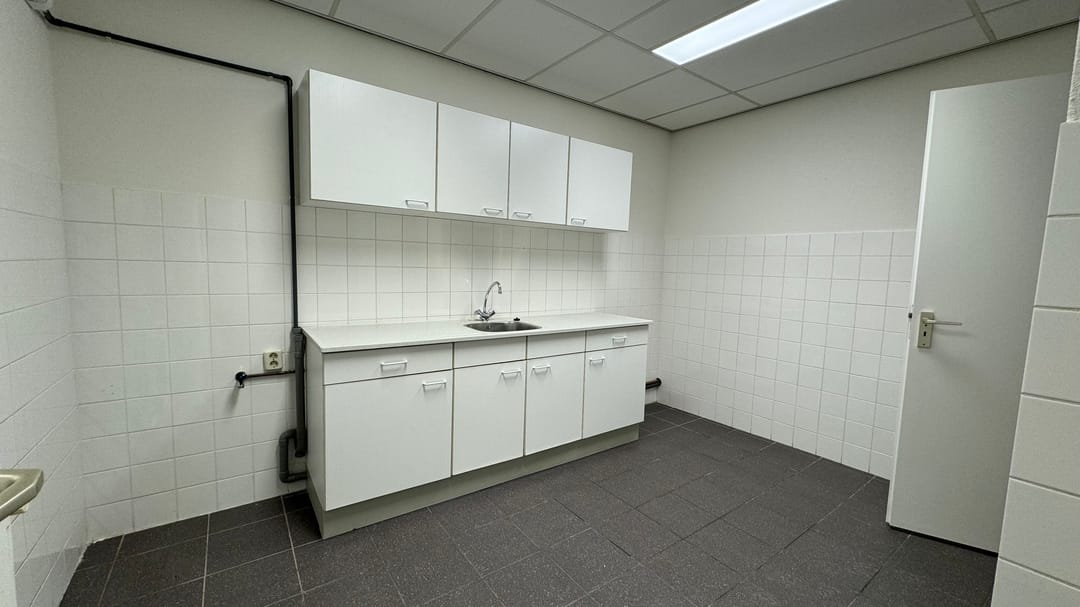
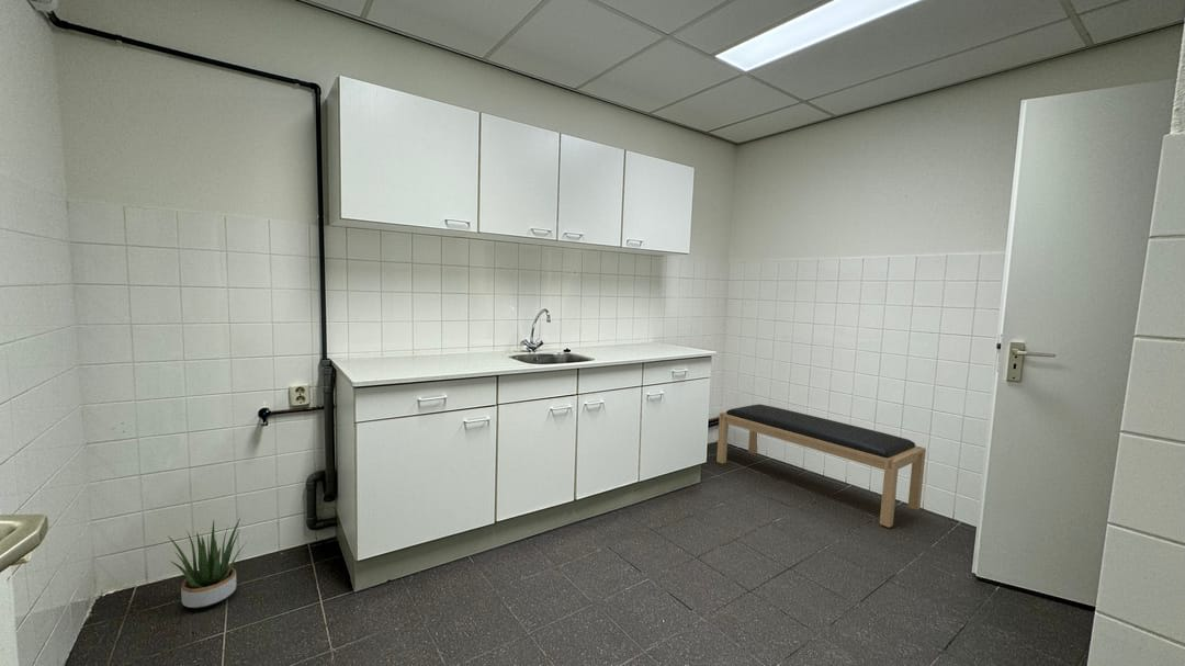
+ potted plant (208, 563)
+ bench (811, 448)
